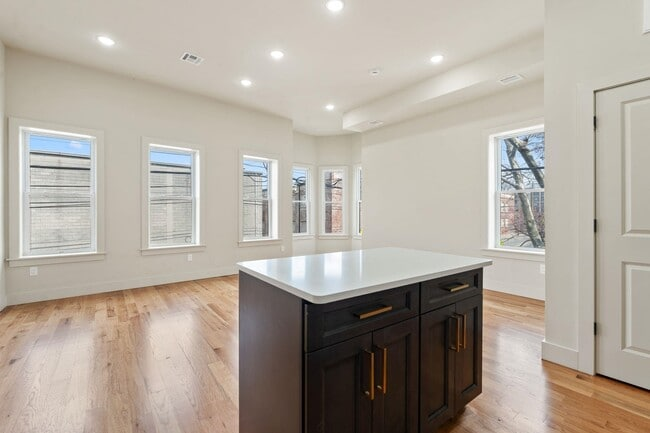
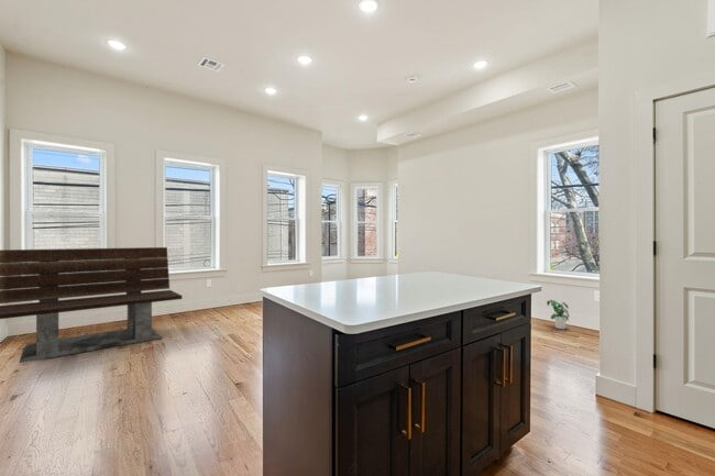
+ bench (96, 295)
+ potted plant (558, 313)
